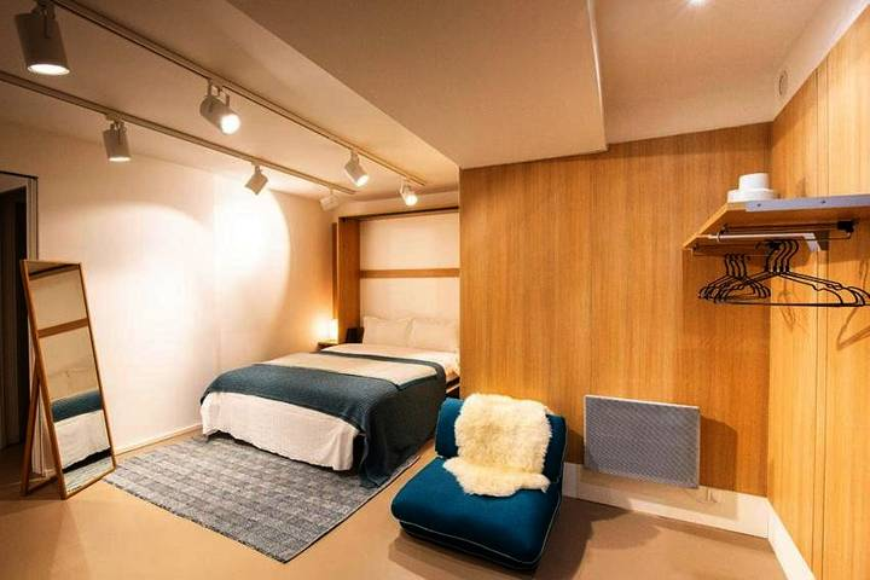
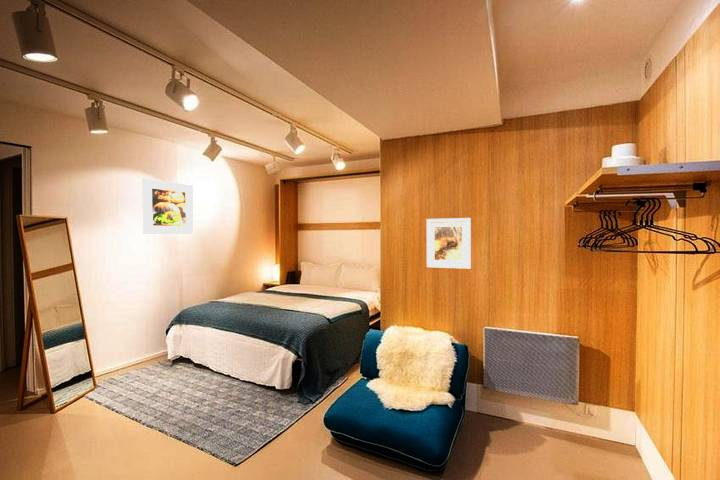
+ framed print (169, 208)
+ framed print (448, 243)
